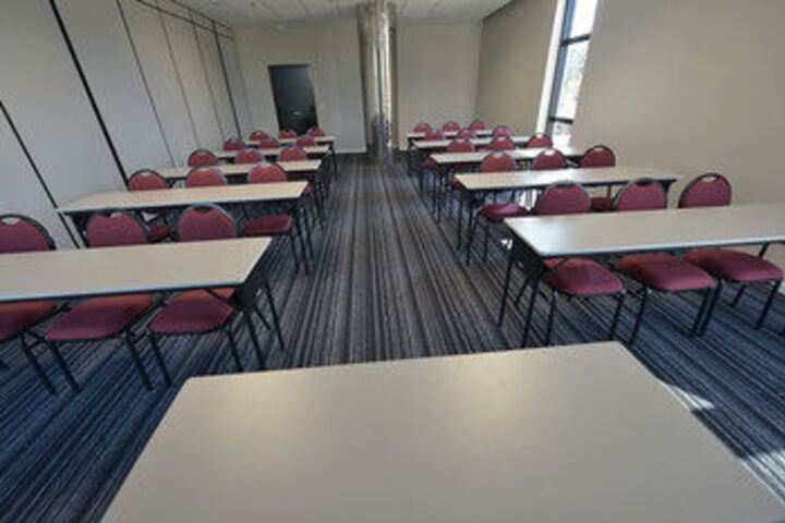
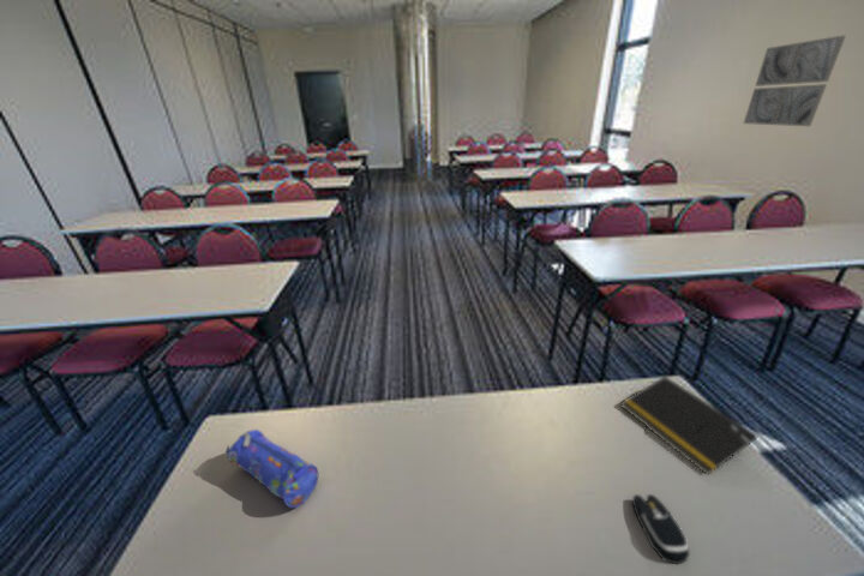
+ notepad (683, 419)
+ pencil case (271, 463)
+ wall art (787, 86)
+ computer mouse (660, 524)
